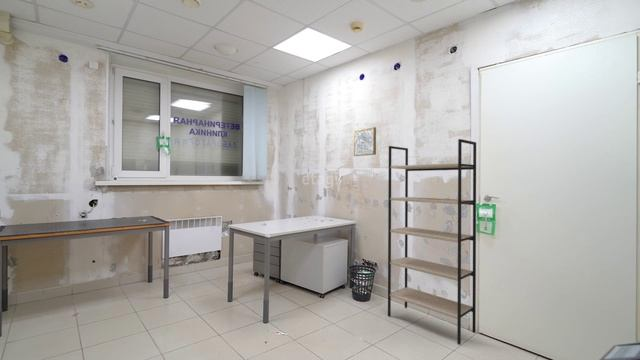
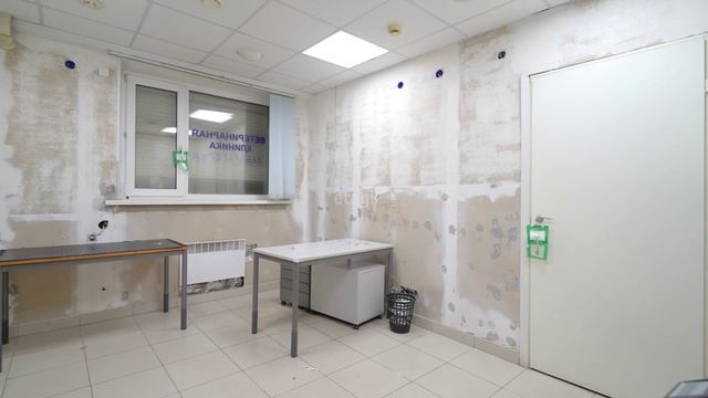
- shelving unit (429, 234)
- wall art (364, 142)
